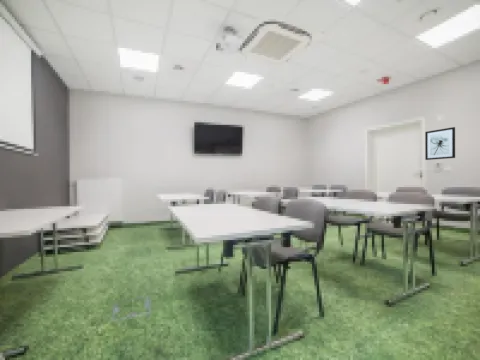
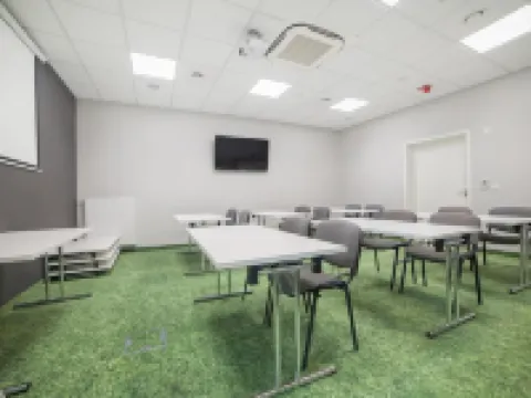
- wall art (439, 144)
